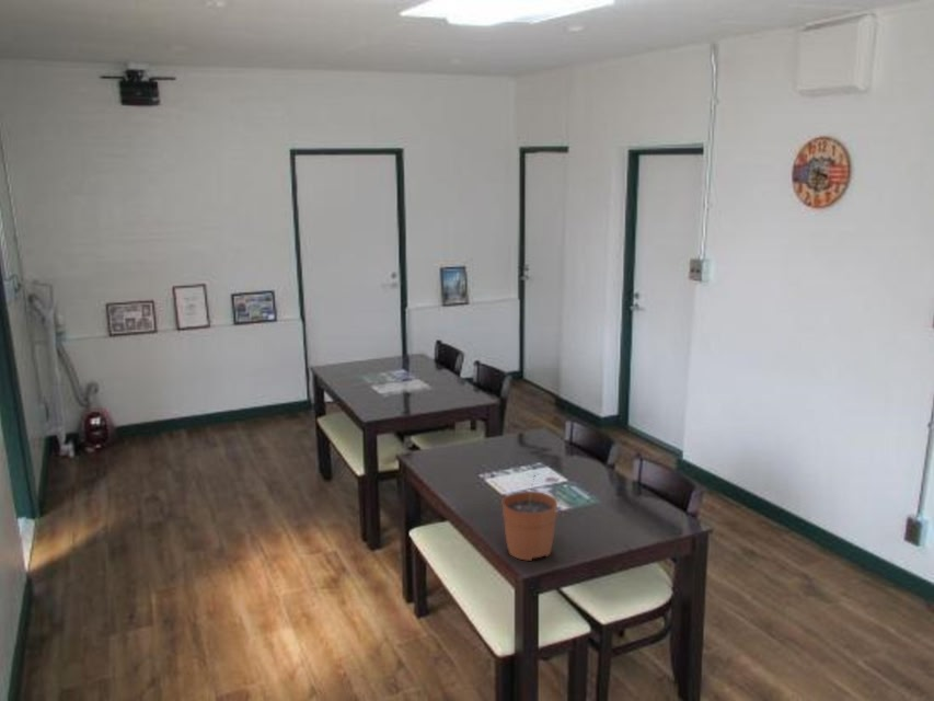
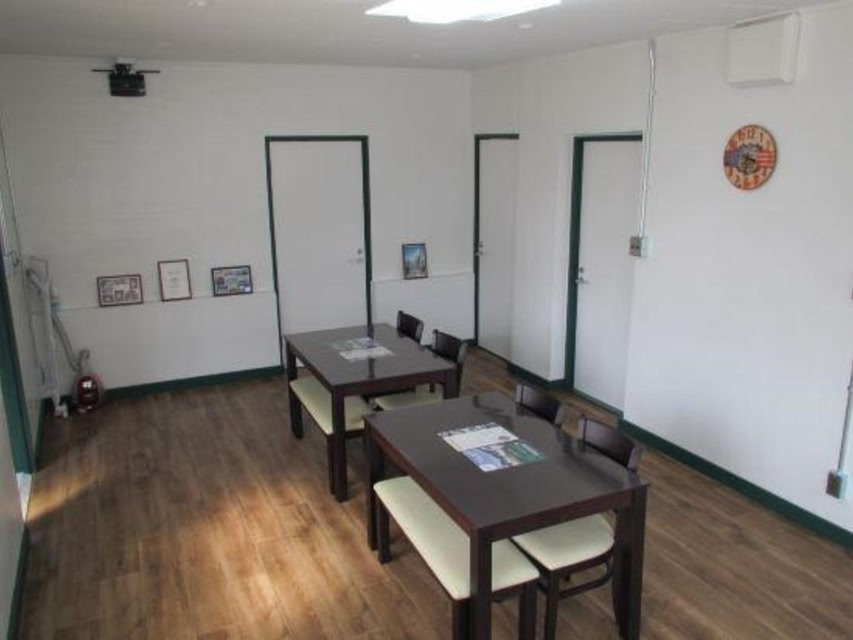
- plant pot (529, 514)
